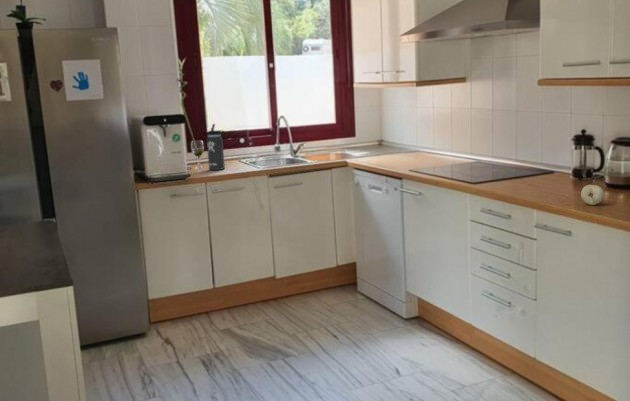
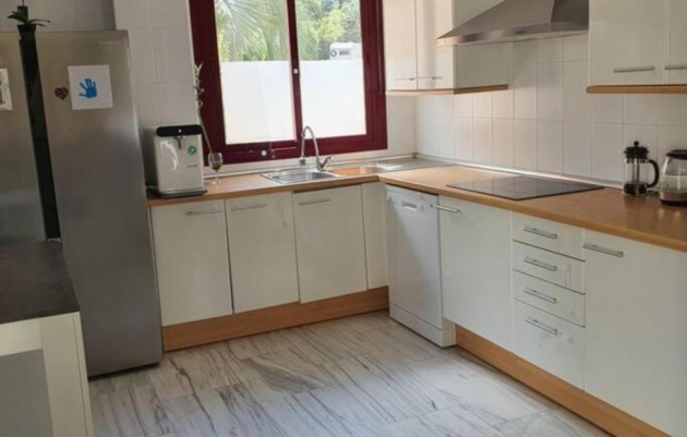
- fruit (592, 194)
- thermos bottle (216, 146)
